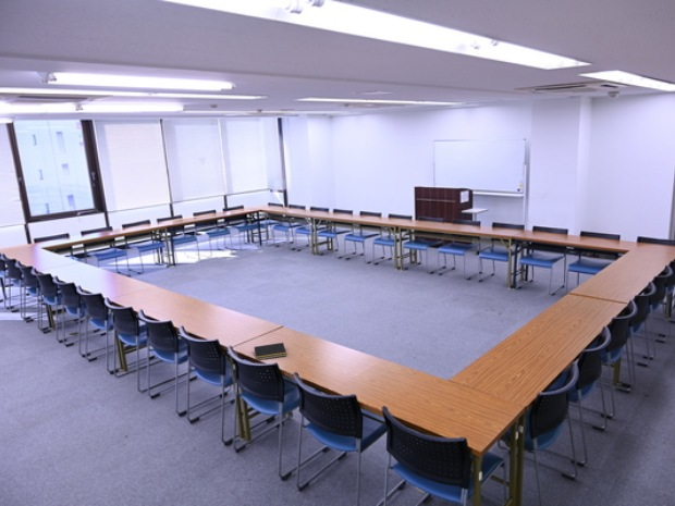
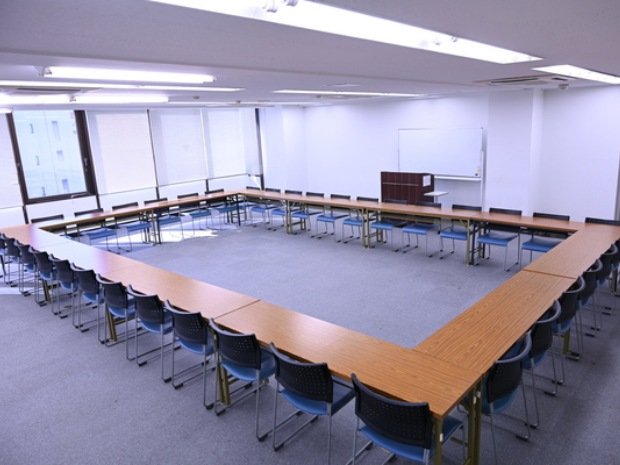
- notepad (270, 350)
